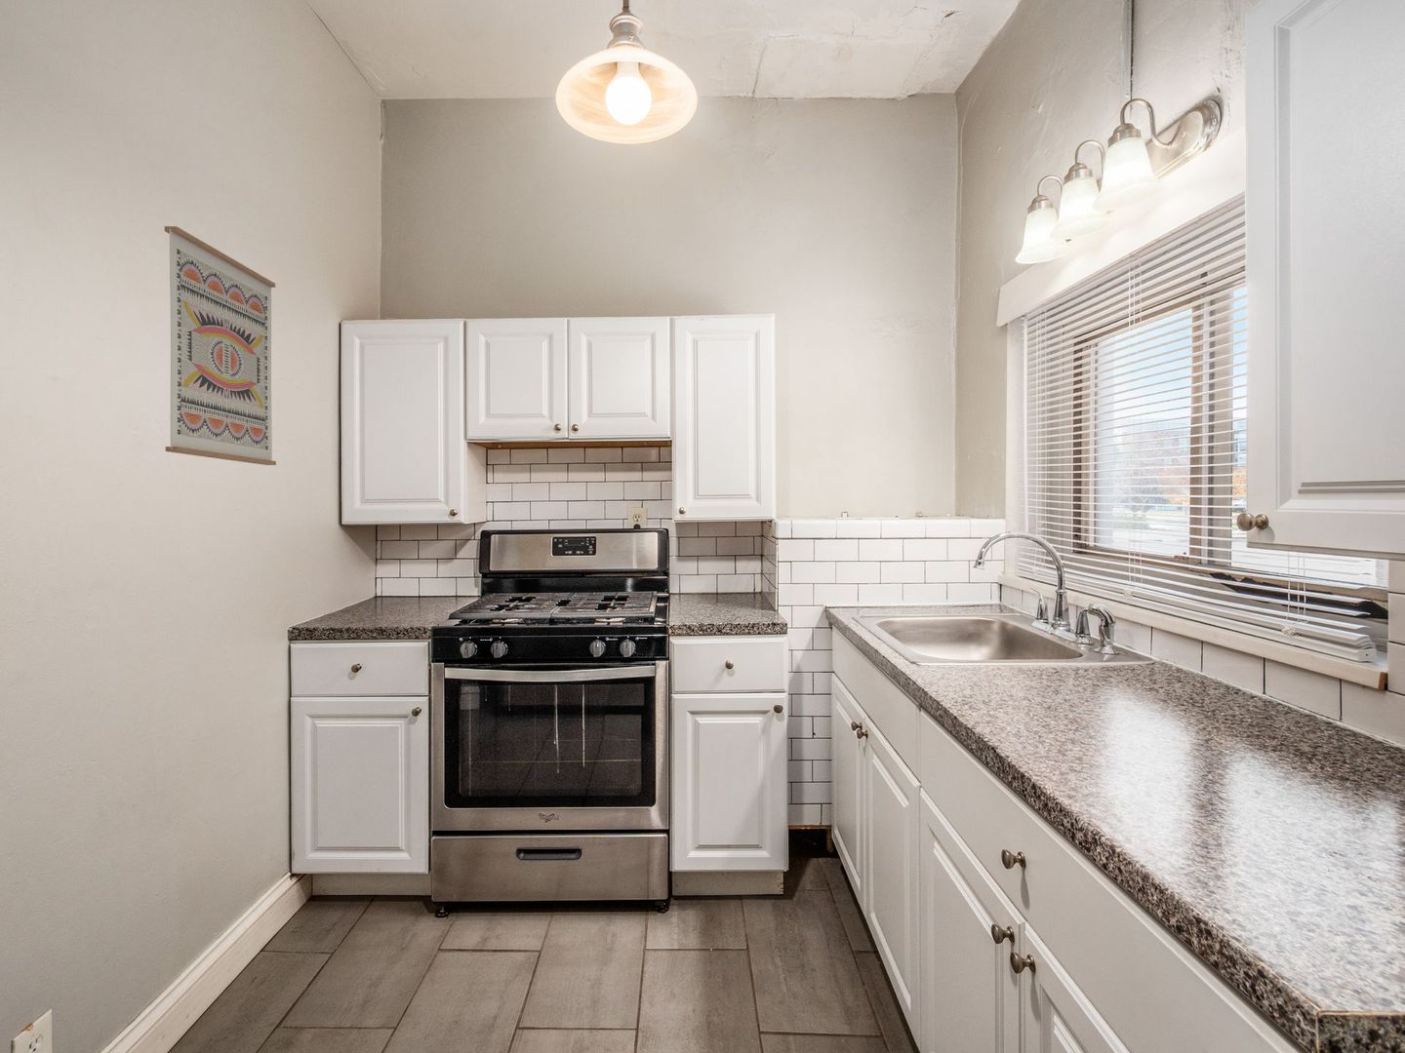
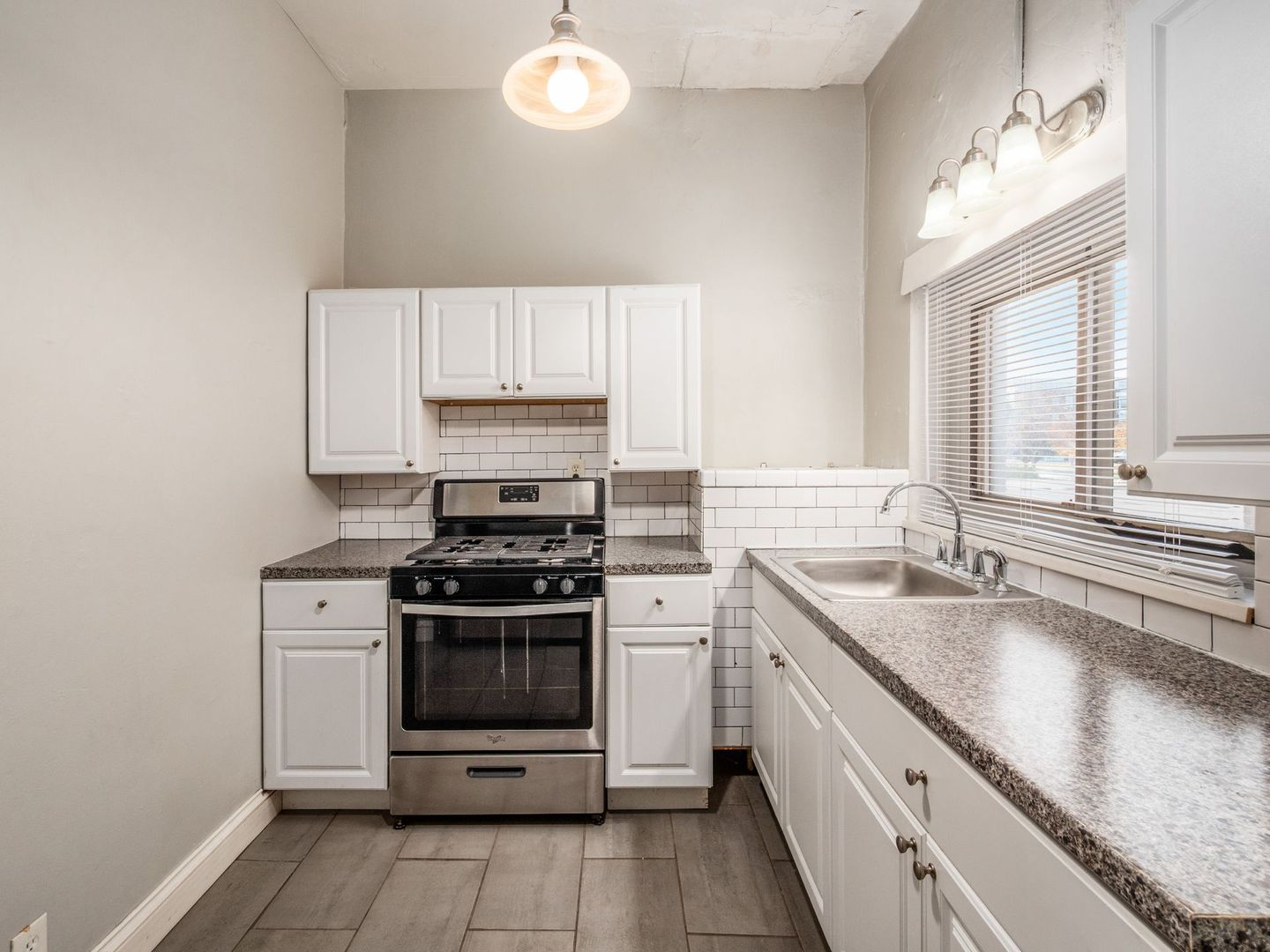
- wall art (226, 358)
